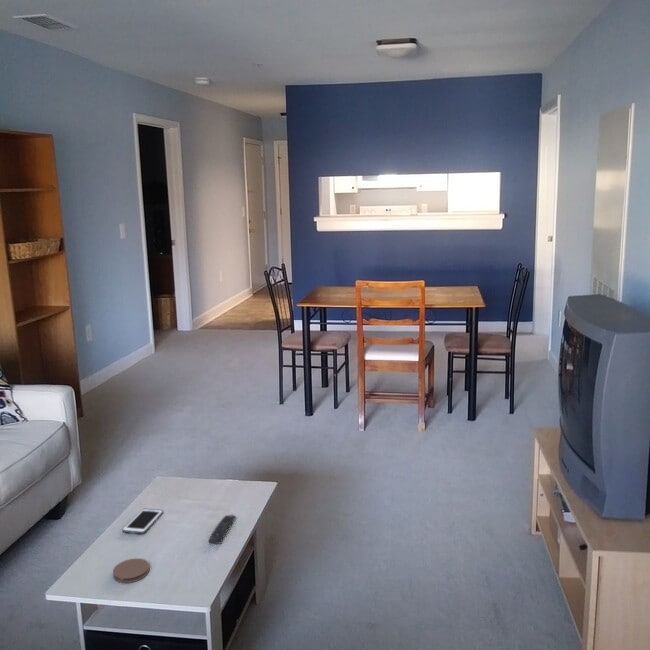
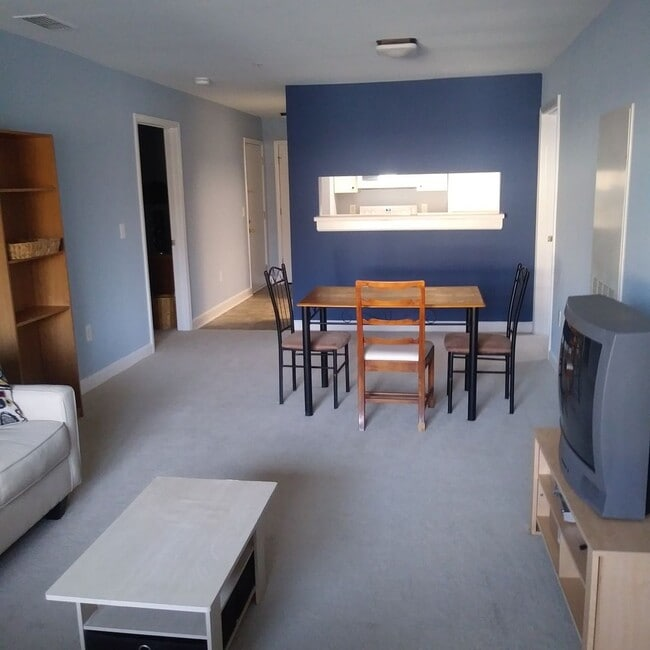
- coaster (131, 570)
- cell phone (143, 521)
- remote control (223, 527)
